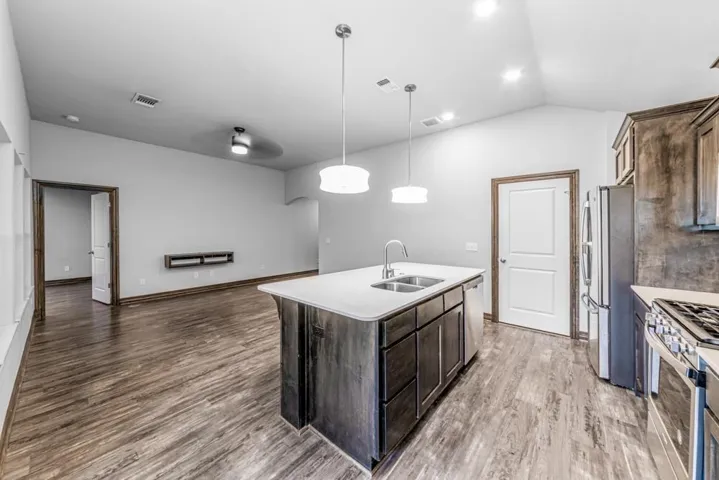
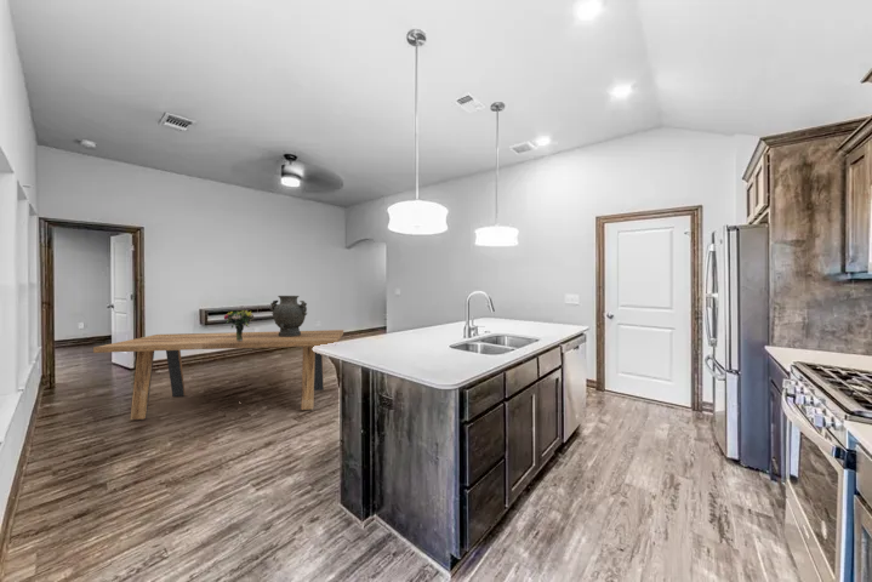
+ decorative urn (289, 315)
+ bouquet (240, 325)
+ dining table (239, 347)
